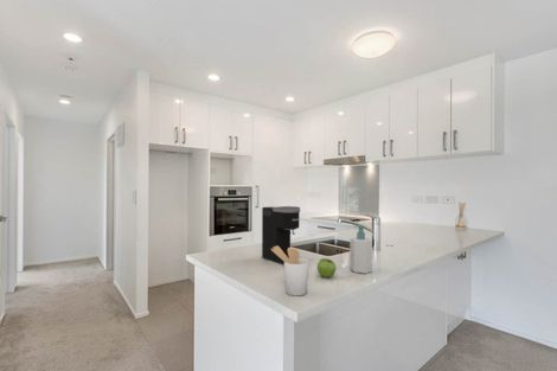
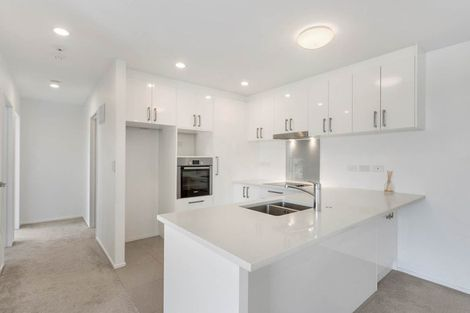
- coffee maker (280, 232)
- soap bottle (360, 248)
- utensil holder (289, 268)
- fruit (326, 267)
